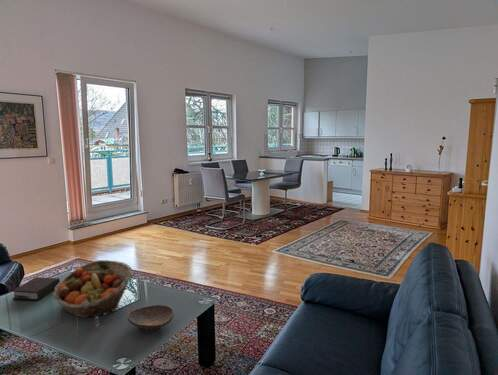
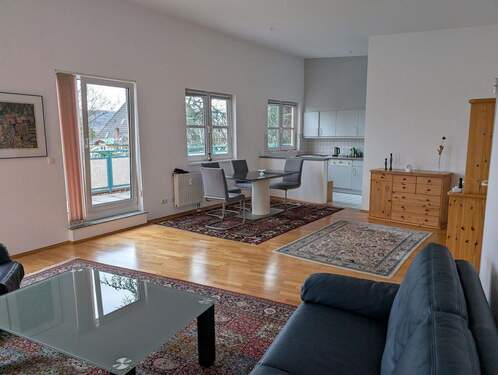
- decorative bowl (151, 319)
- bible (37, 288)
- fruit basket (94, 287)
